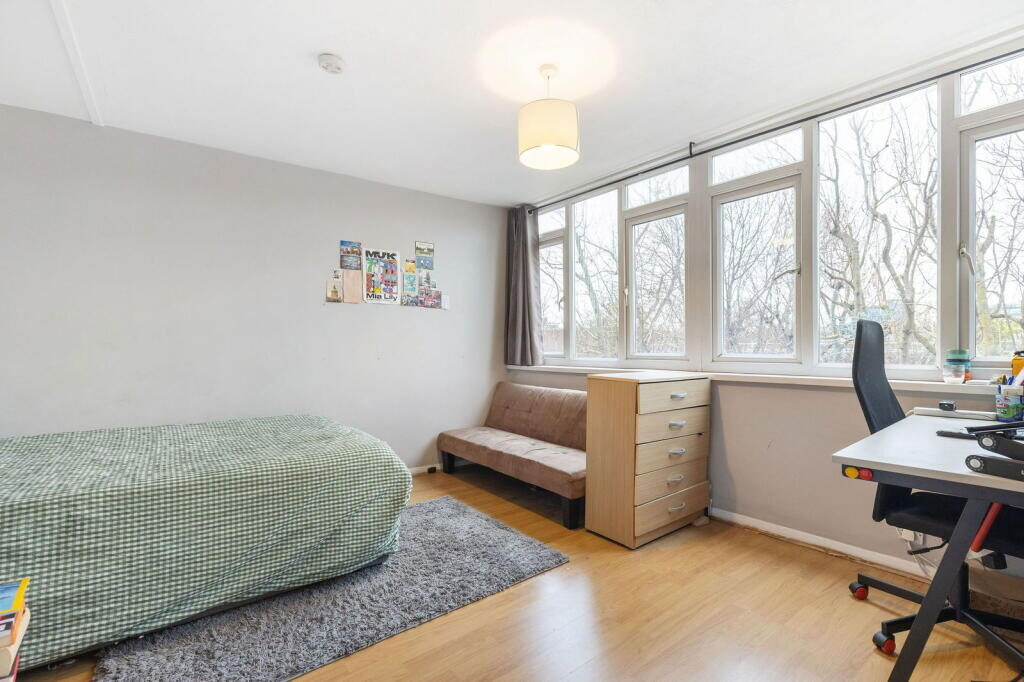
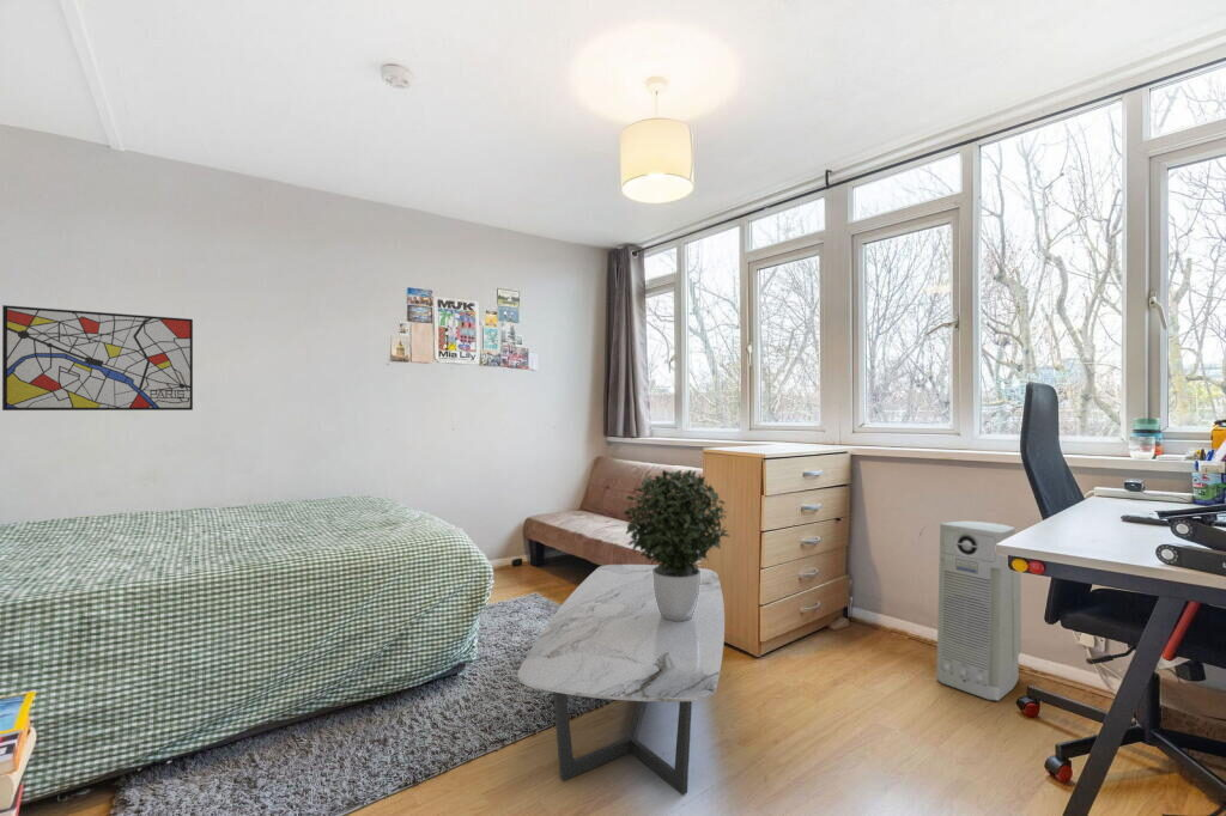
+ coffee table (641, 660)
+ wall art (104, 361)
+ potted plant (678, 542)
+ air purifier (981, 601)
